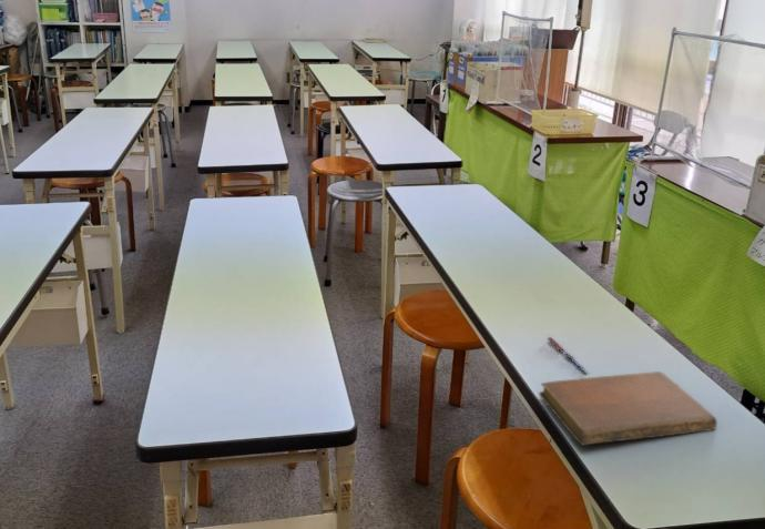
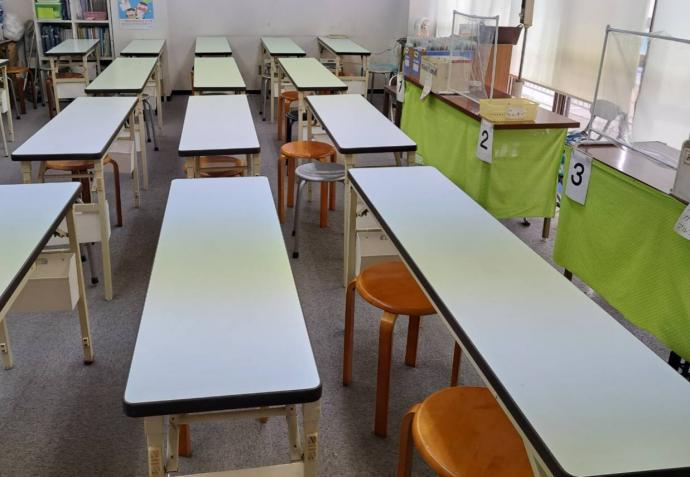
- pen (567, 354)
- notebook (624, 406)
